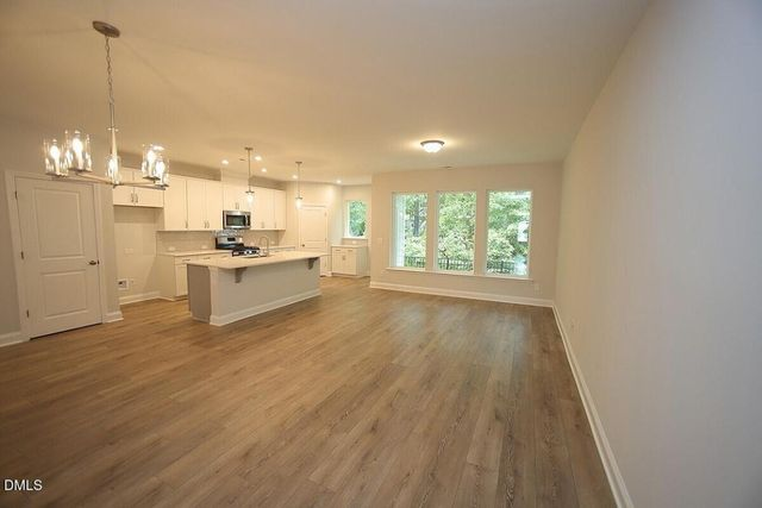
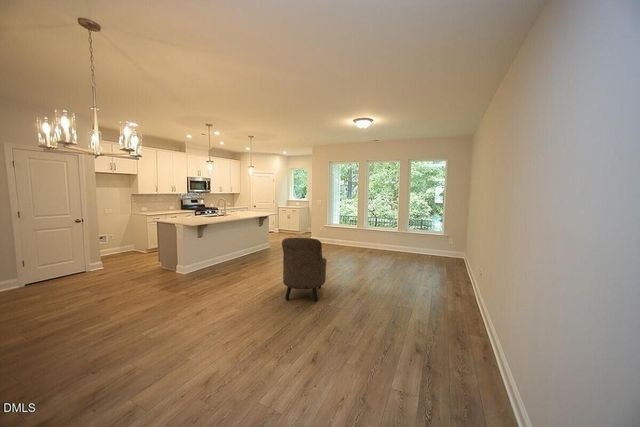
+ armchair (303, 265)
